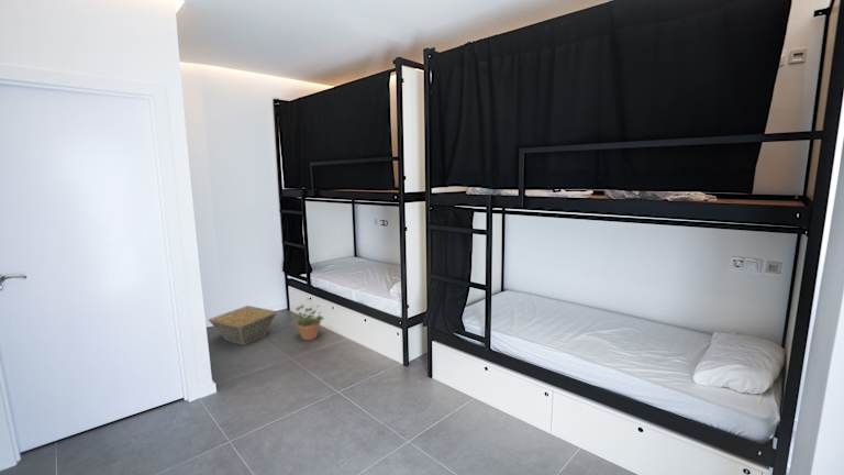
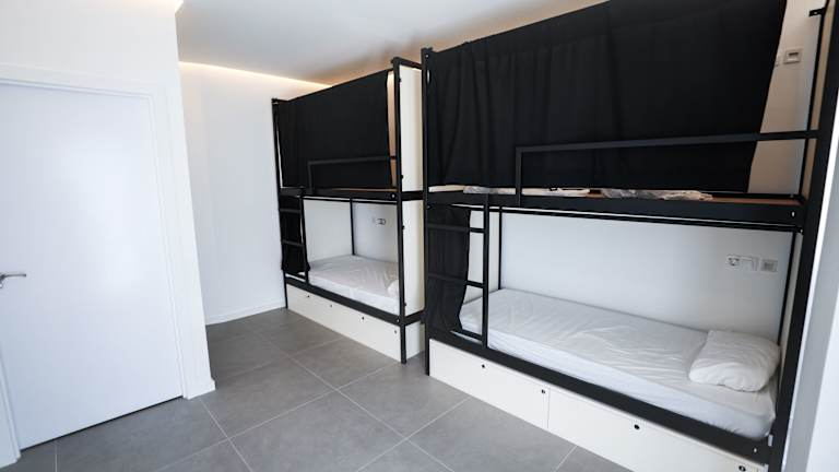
- basket (244, 327)
- potted plant (309, 322)
